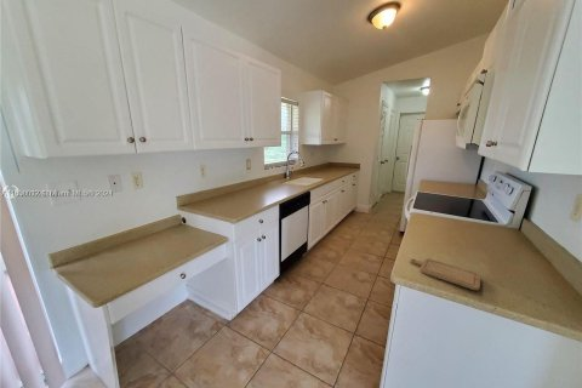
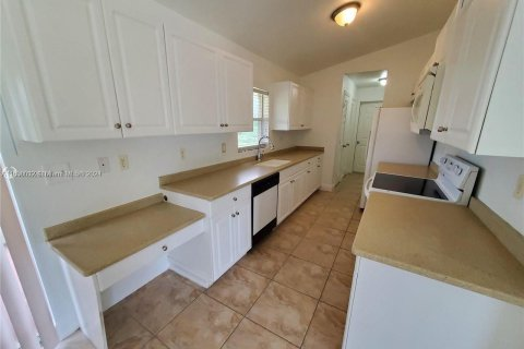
- chopping board (441, 270)
